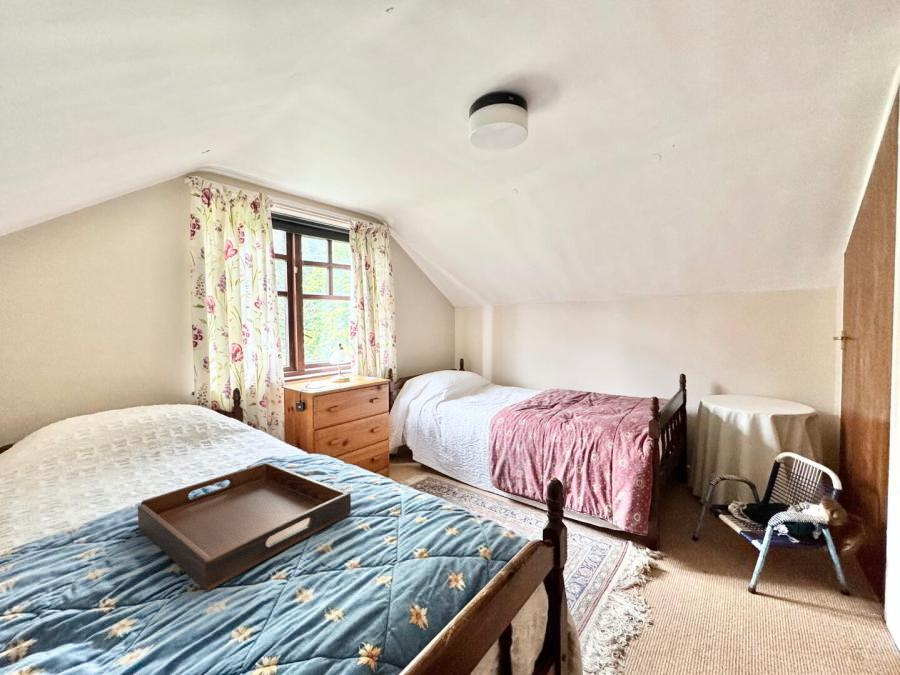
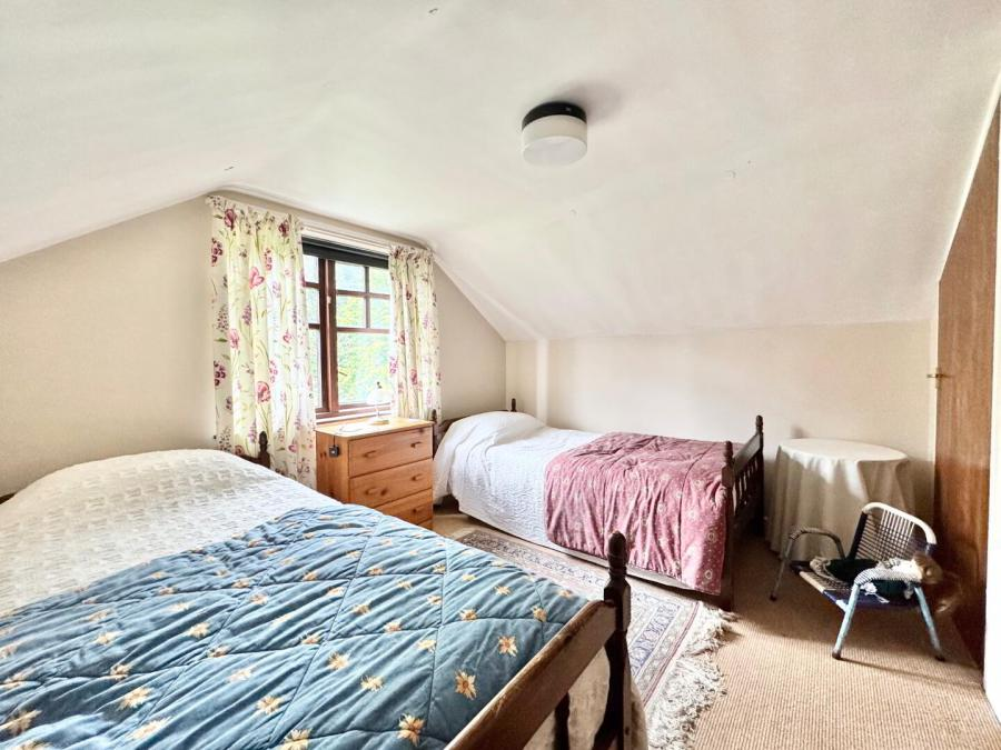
- serving tray (245, 508)
